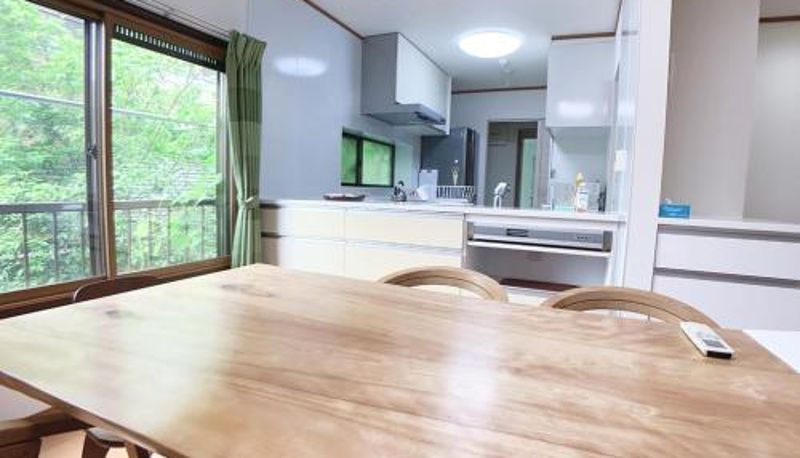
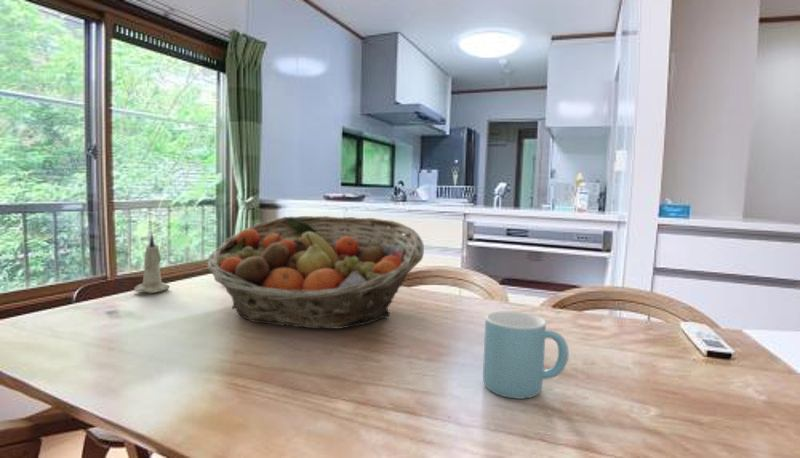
+ fruit basket (317, 264)
+ candle (153, 262)
+ mug (525, 353)
